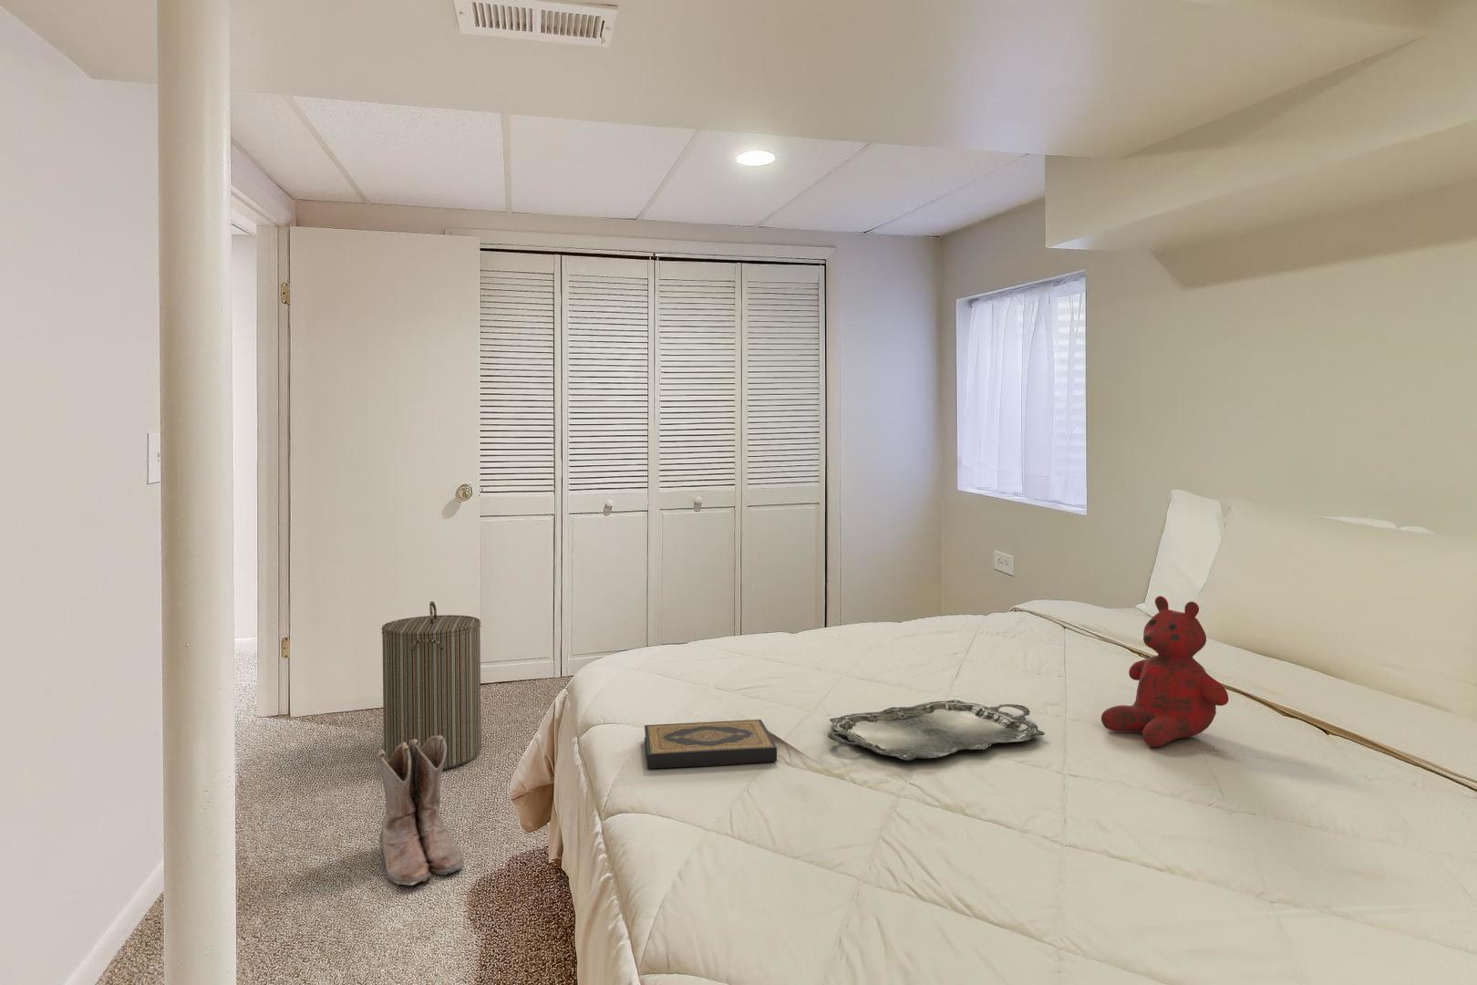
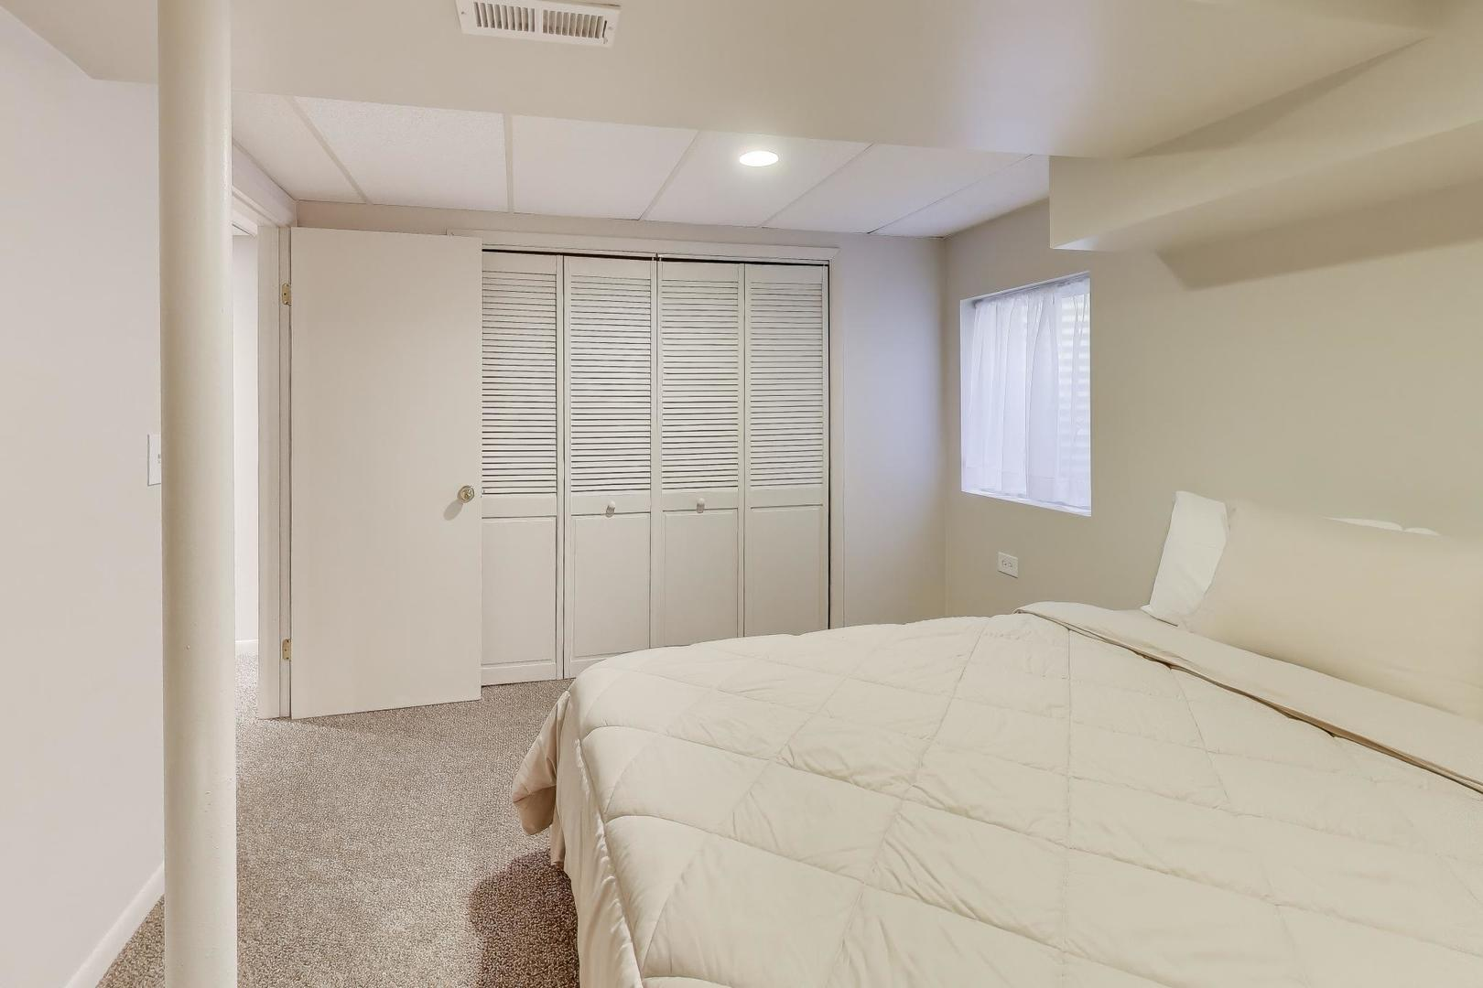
- boots (420, 803)
- serving tray (934, 727)
- laundry hamper (432, 678)
- hardback book (708, 742)
- teddy bear (1159, 667)
